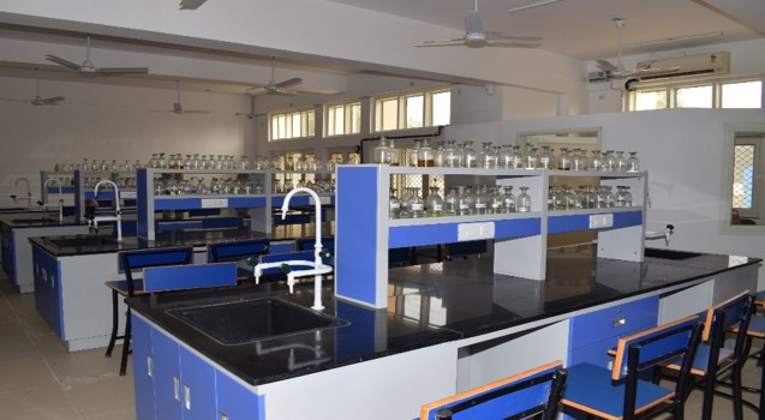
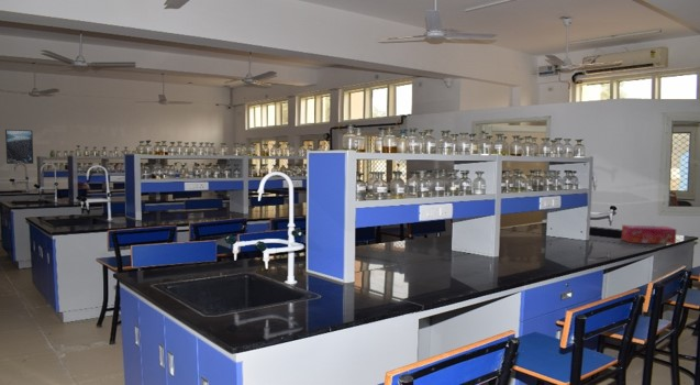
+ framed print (19, 146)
+ tissue box (647, 234)
